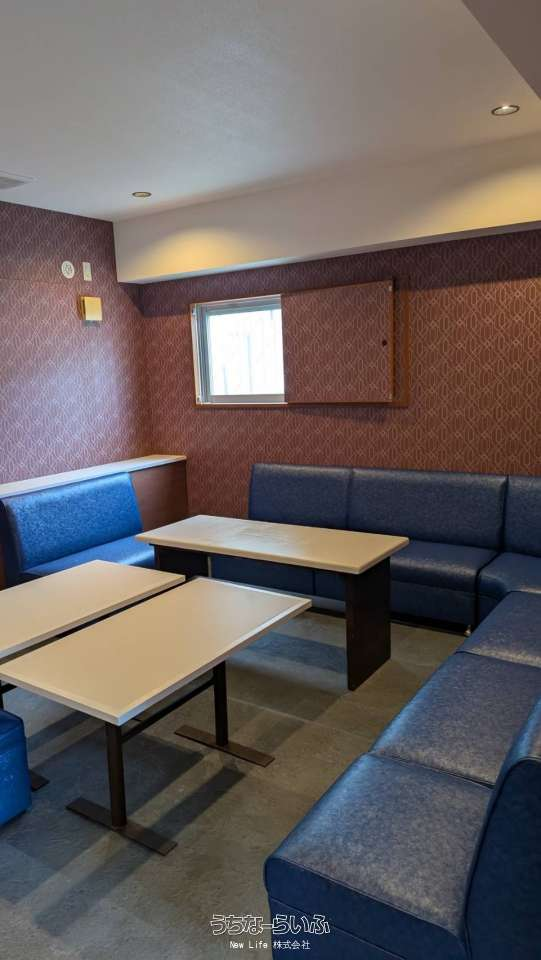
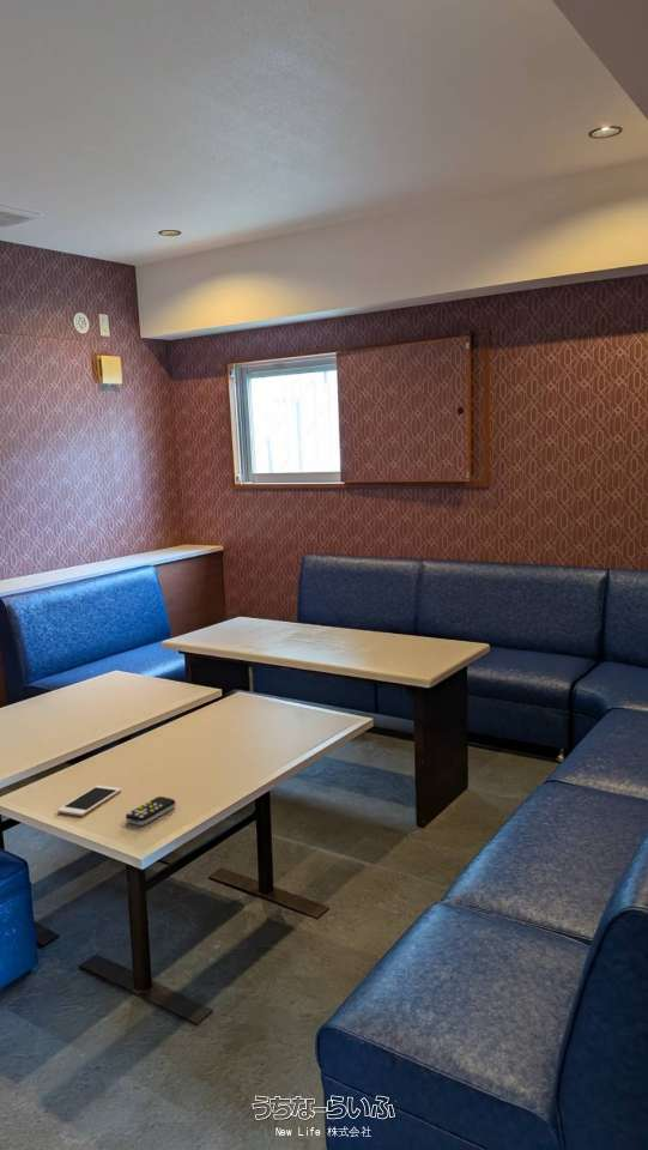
+ cell phone (90, 799)
+ remote control (151, 810)
